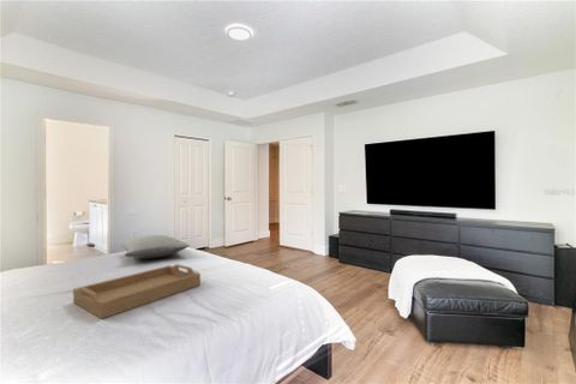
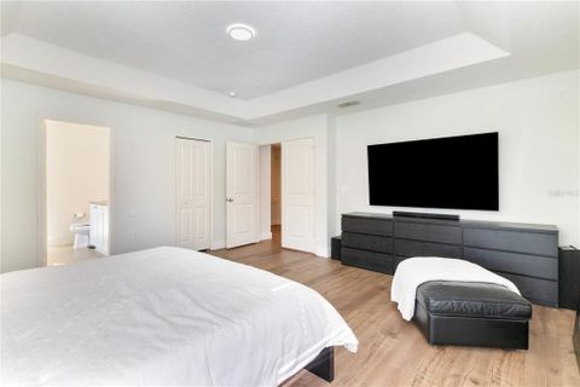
- serving tray (142, 284)
- pillow (154, 246)
